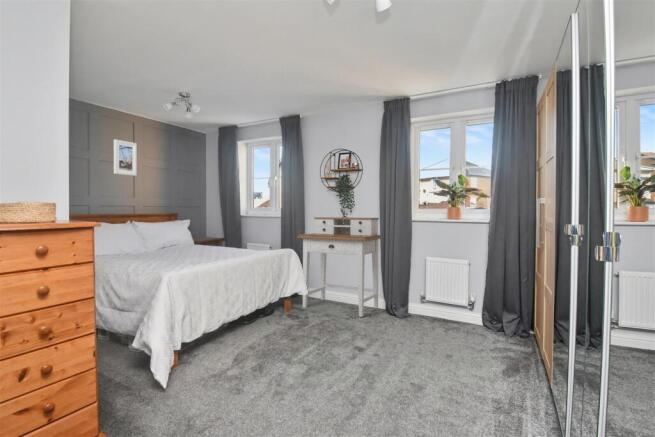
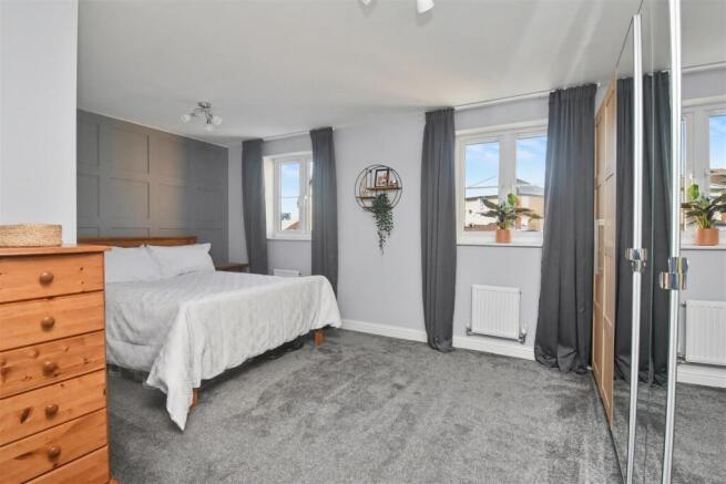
- desk (339, 253)
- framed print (125, 158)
